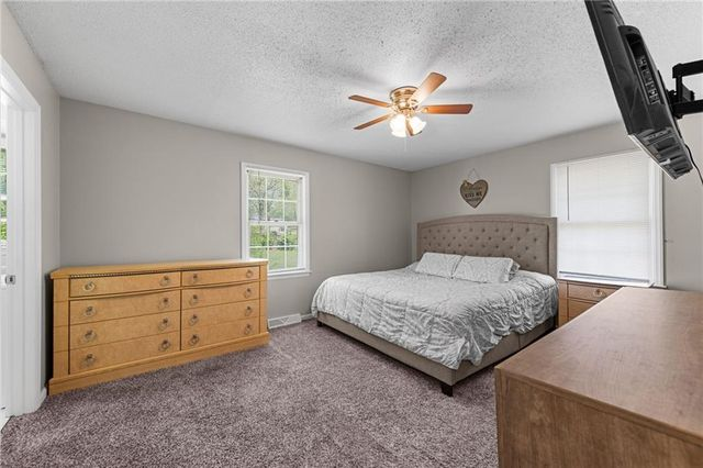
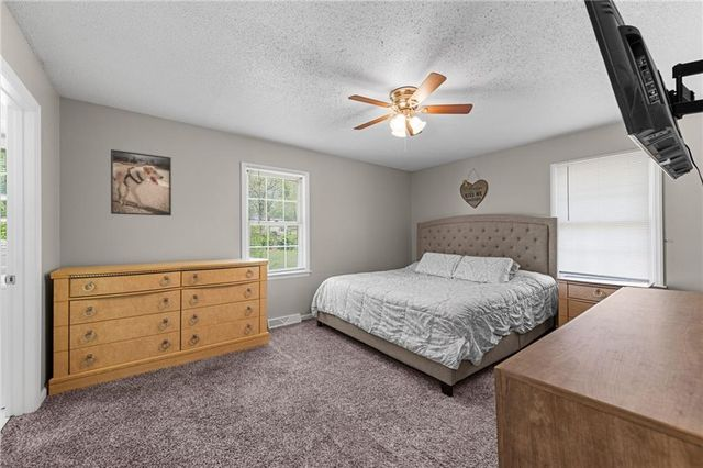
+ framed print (142, 183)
